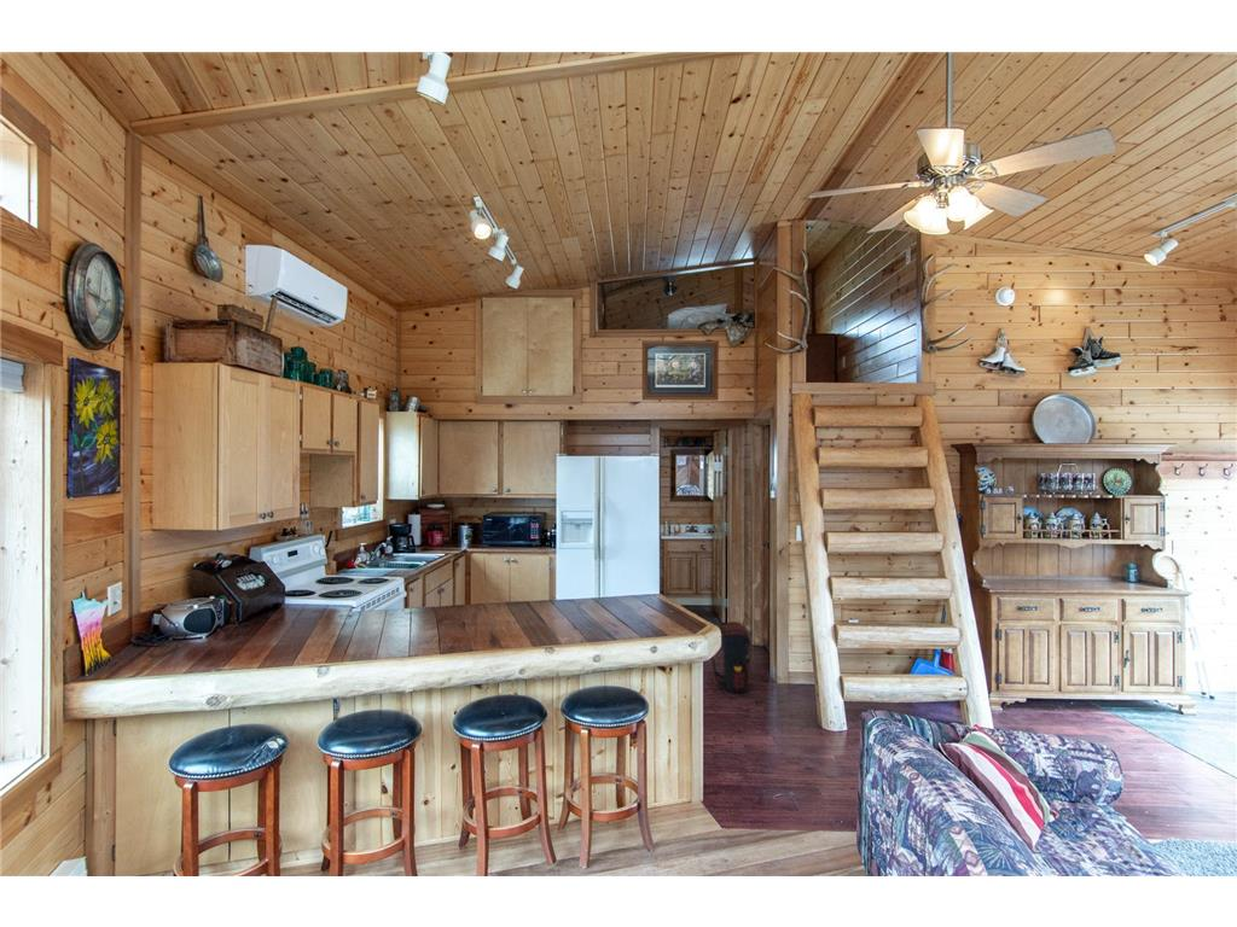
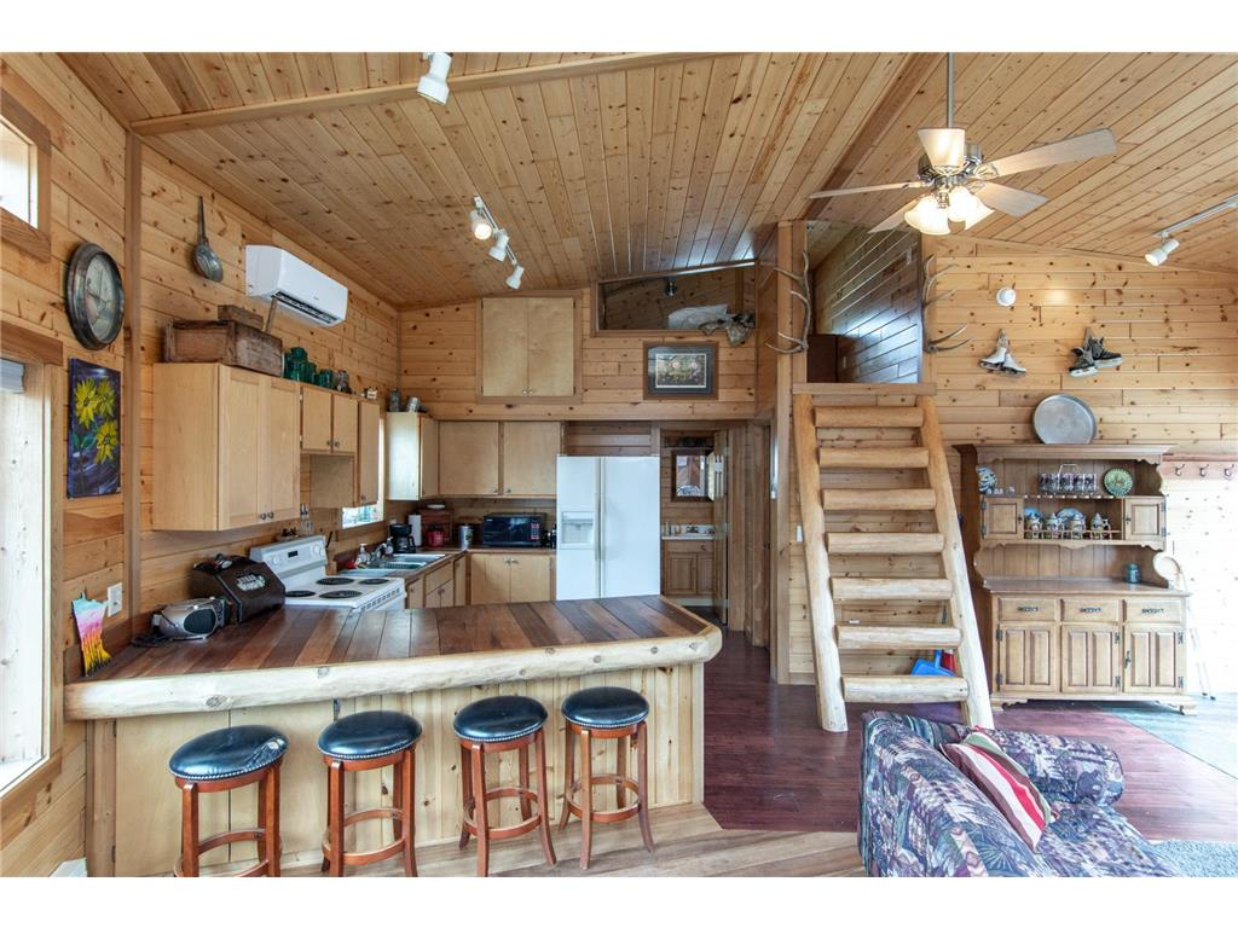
- satchel (730, 655)
